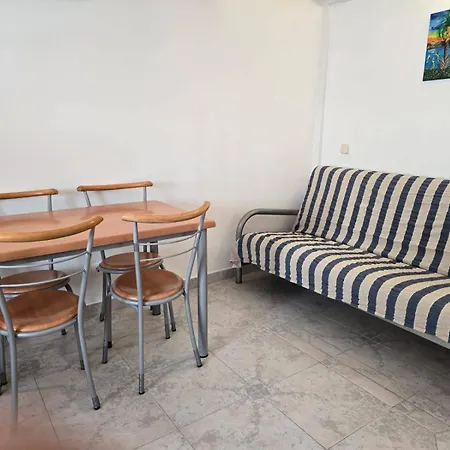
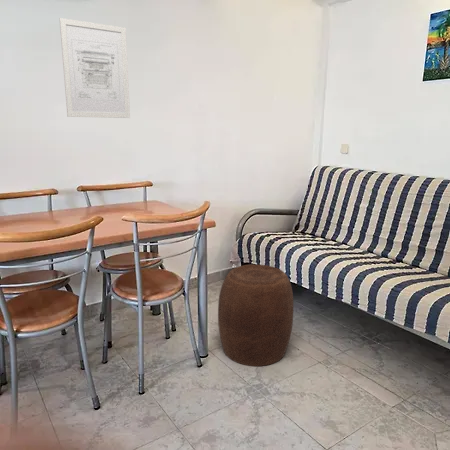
+ stool (255, 311)
+ wall art (97, 71)
